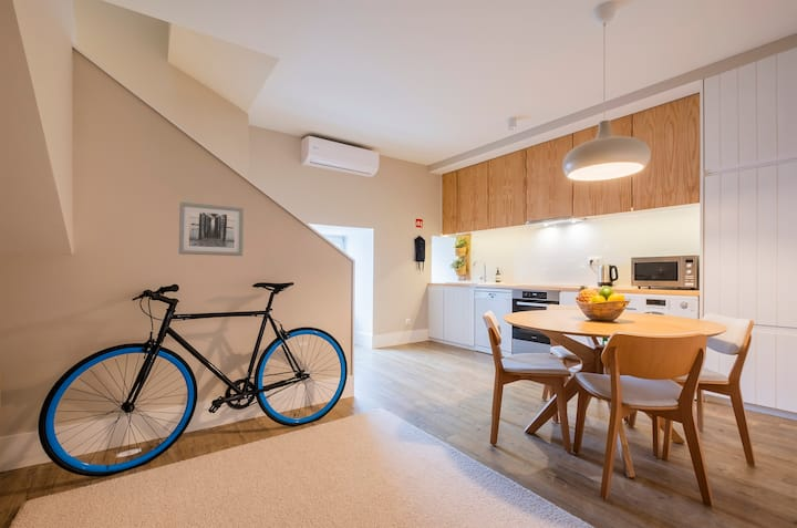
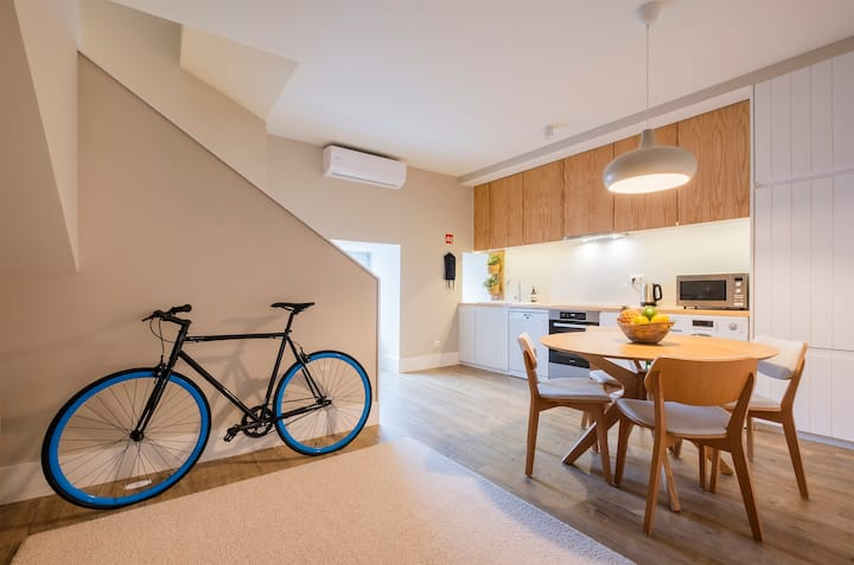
- wall art (213, 229)
